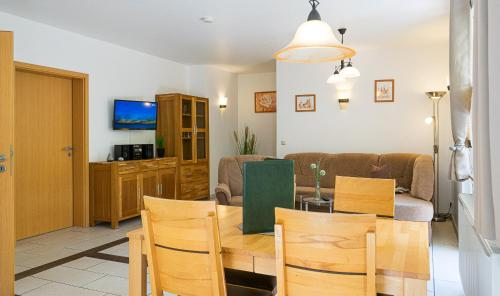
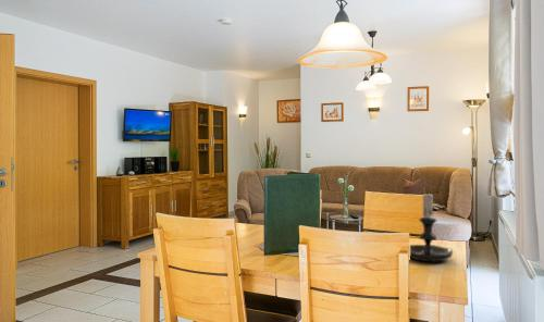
+ candle holder (428, 223)
